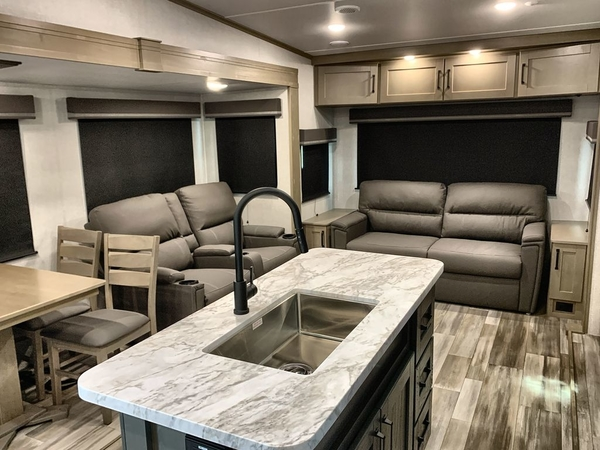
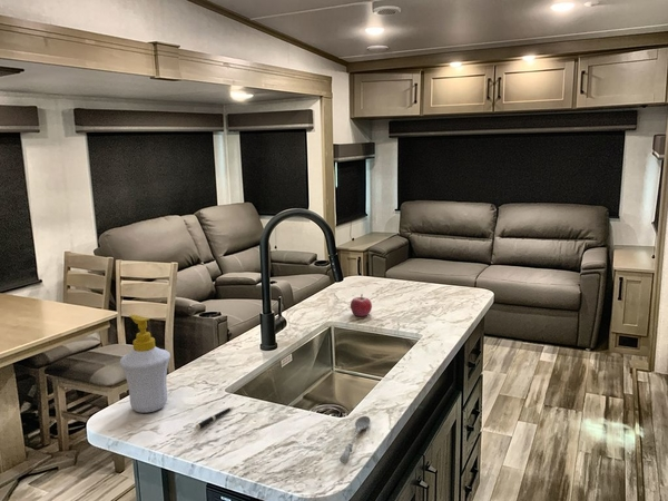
+ soupspoon (355, 436)
+ soap bottle (145, 362)
+ pen (216, 415)
+ fruit (361, 304)
